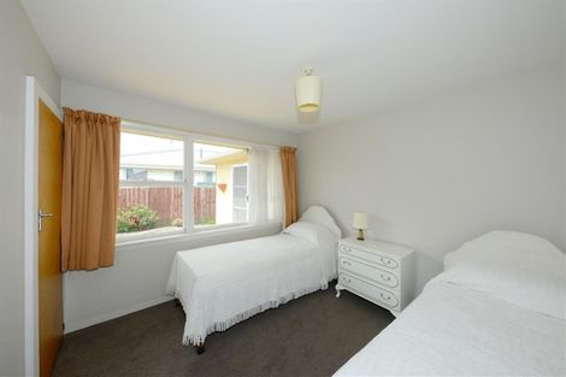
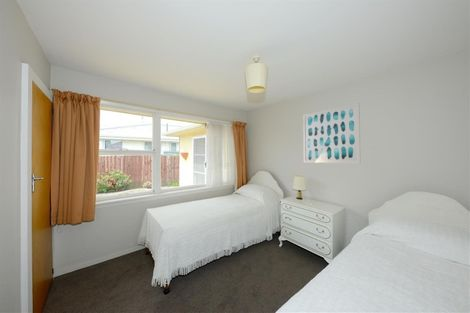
+ wall art (328, 136)
